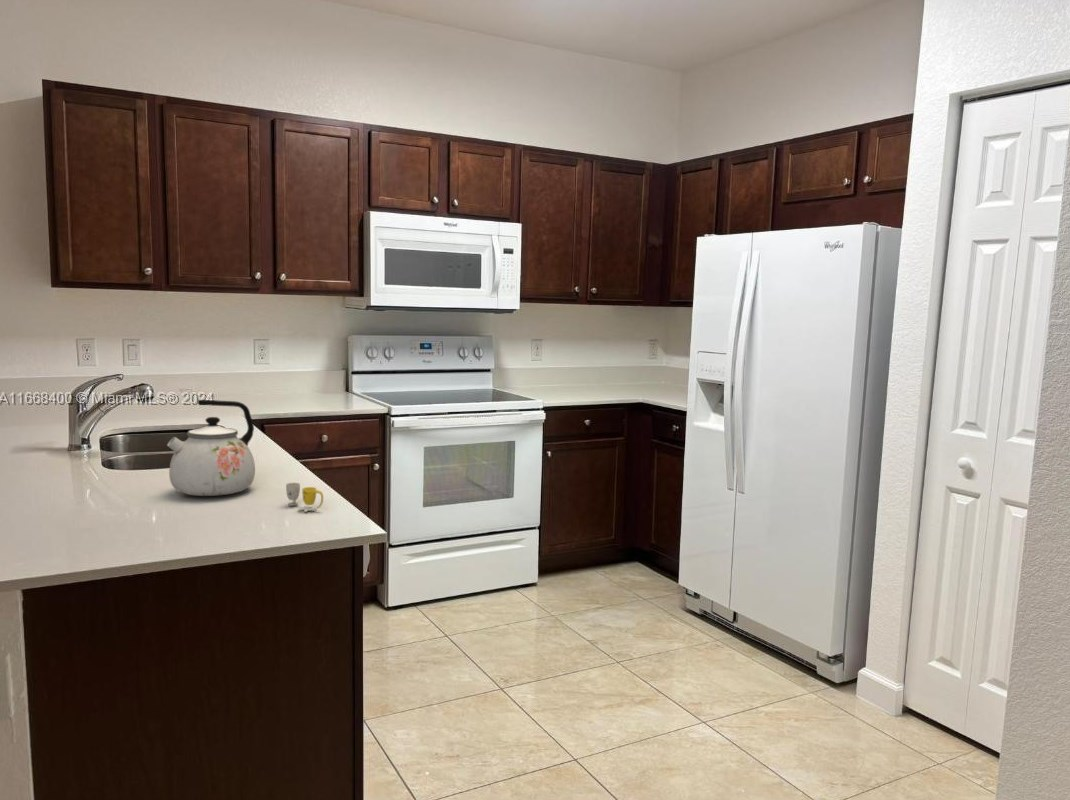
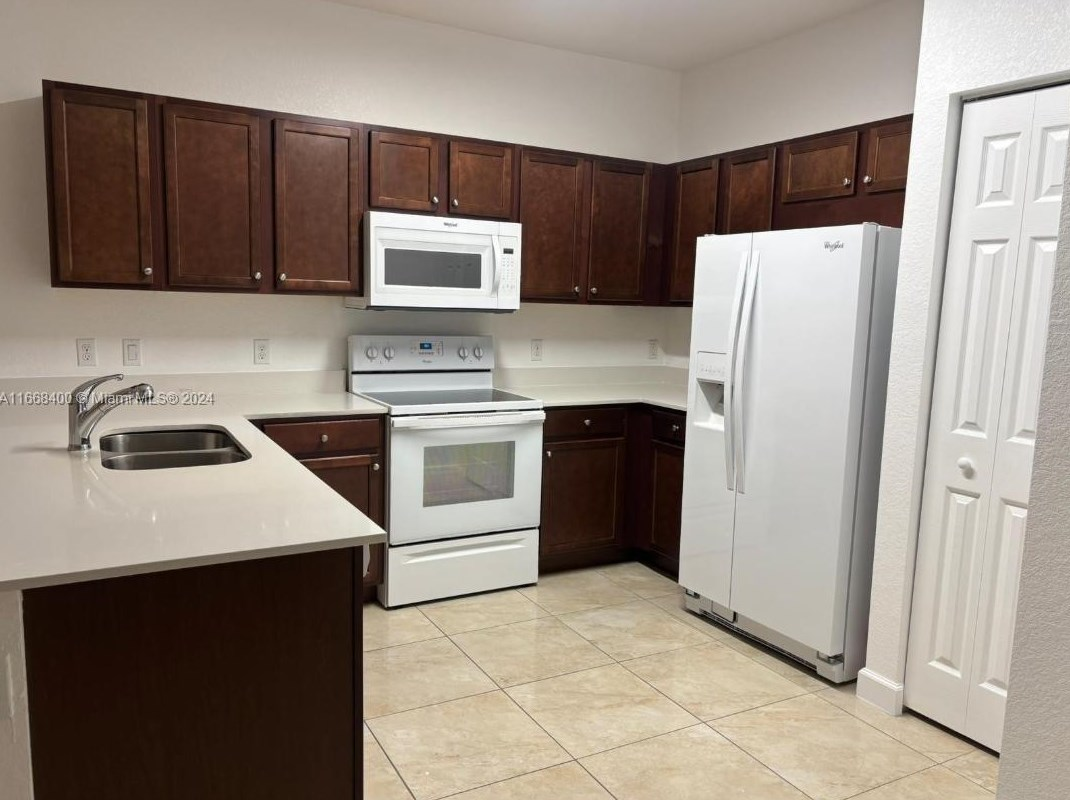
- kettle (212, 446)
- mug (303, 497)
